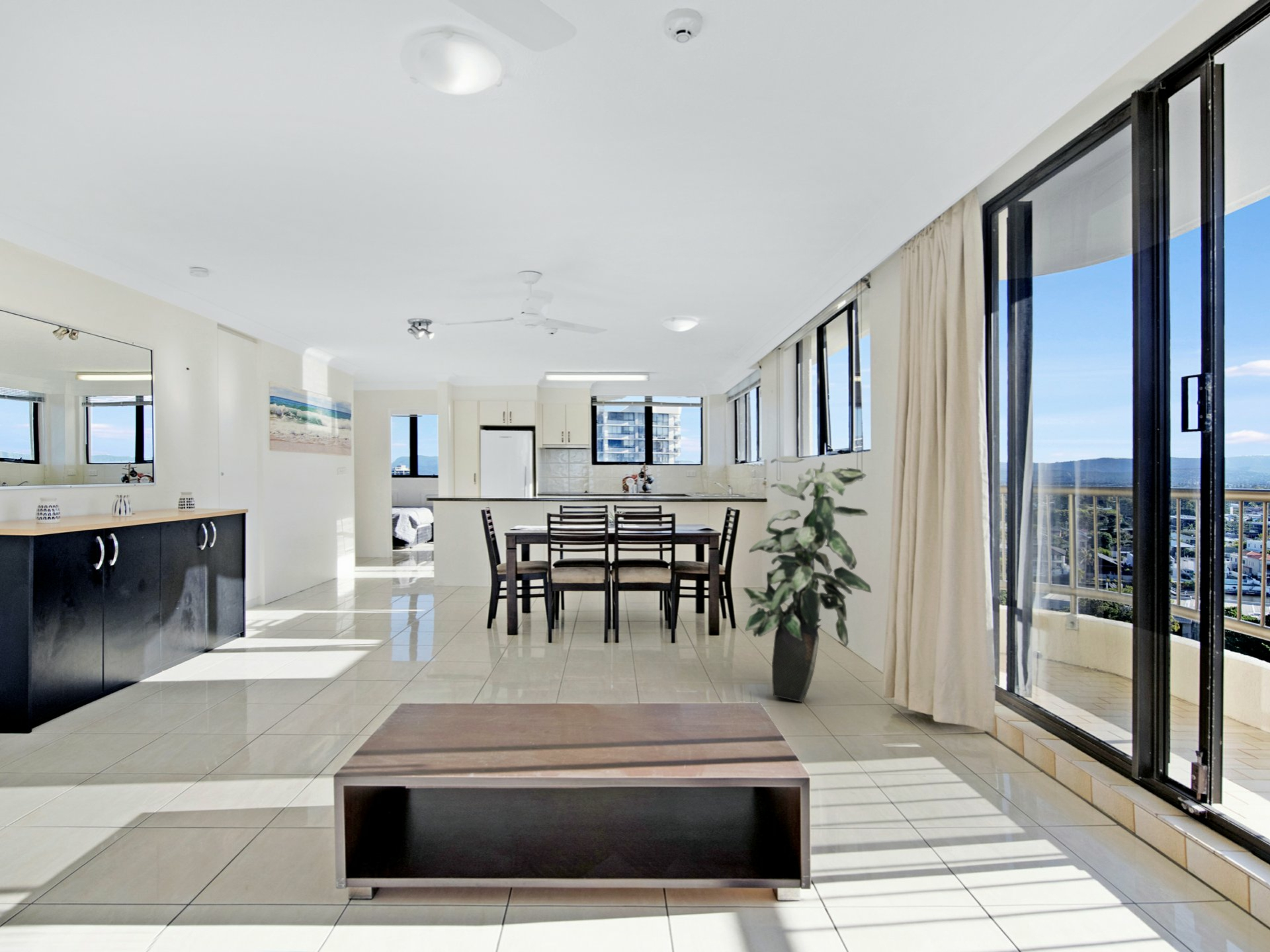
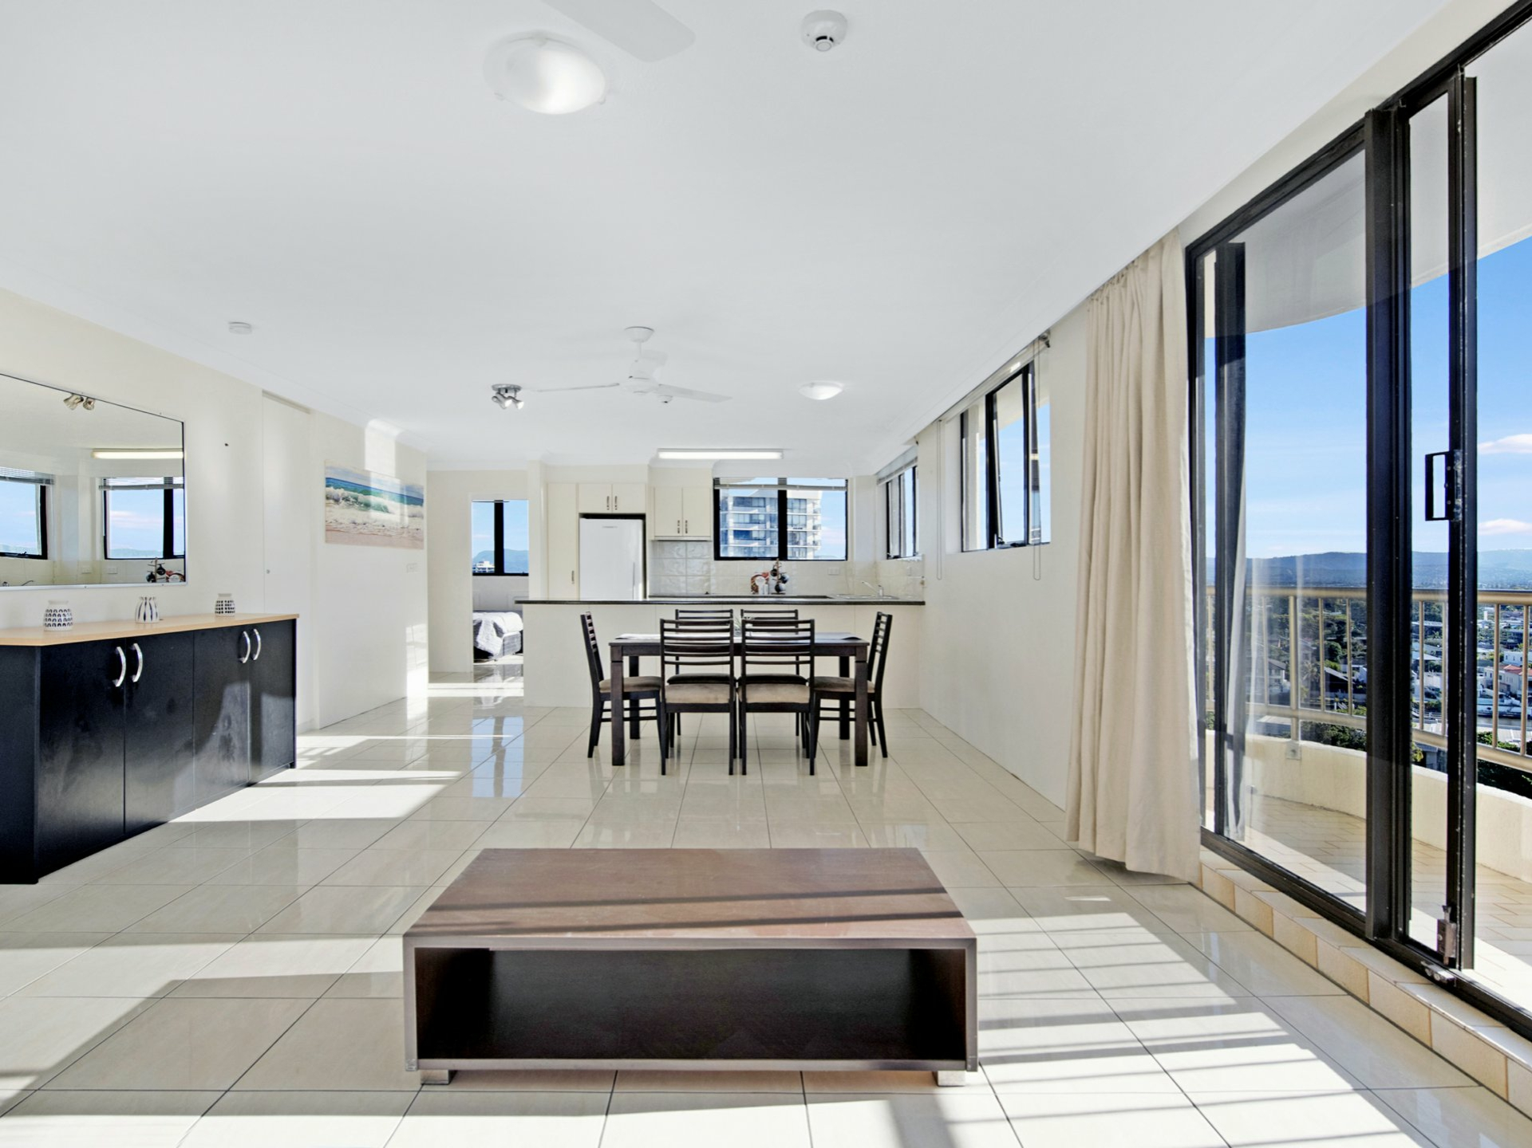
- indoor plant (802, 576)
